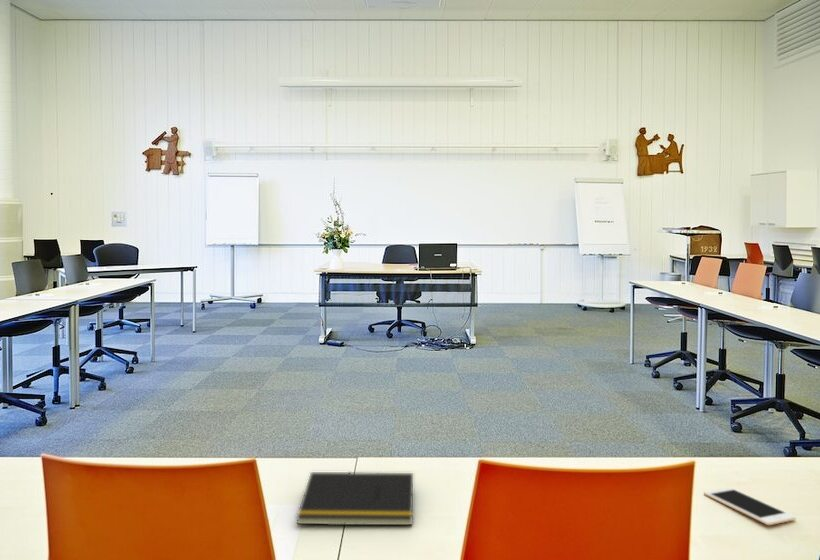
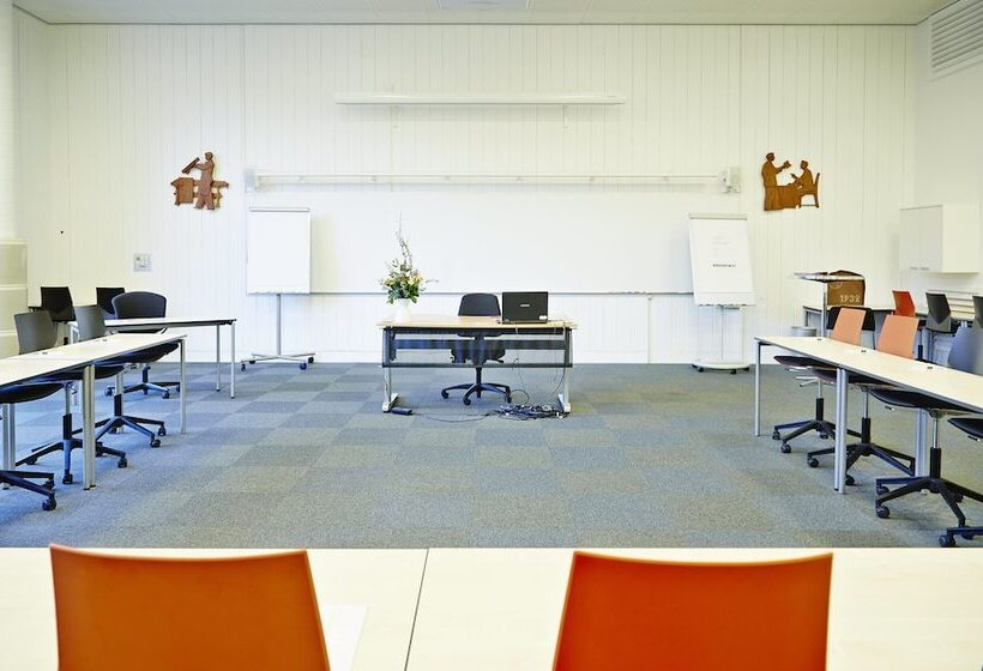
- notepad (358, 497)
- cell phone (747, 505)
